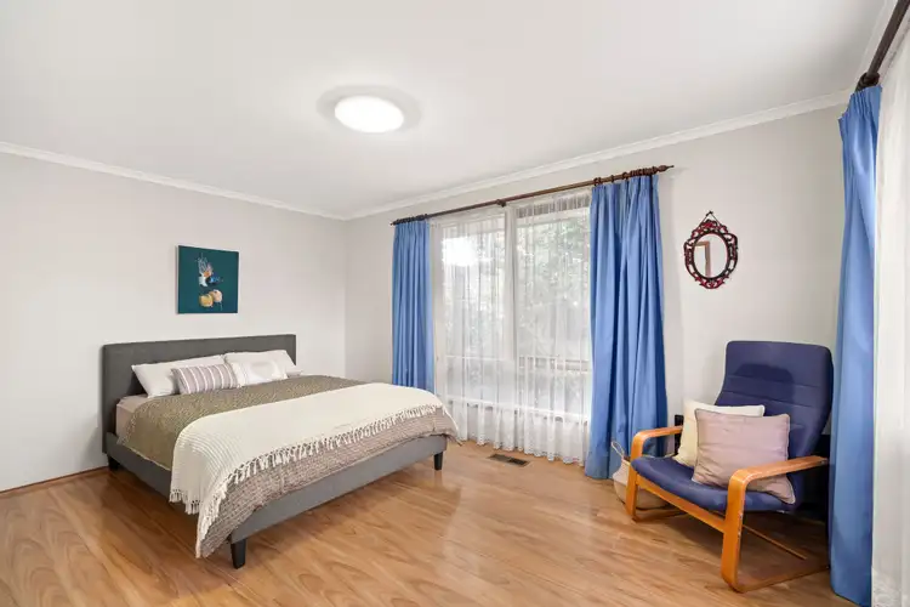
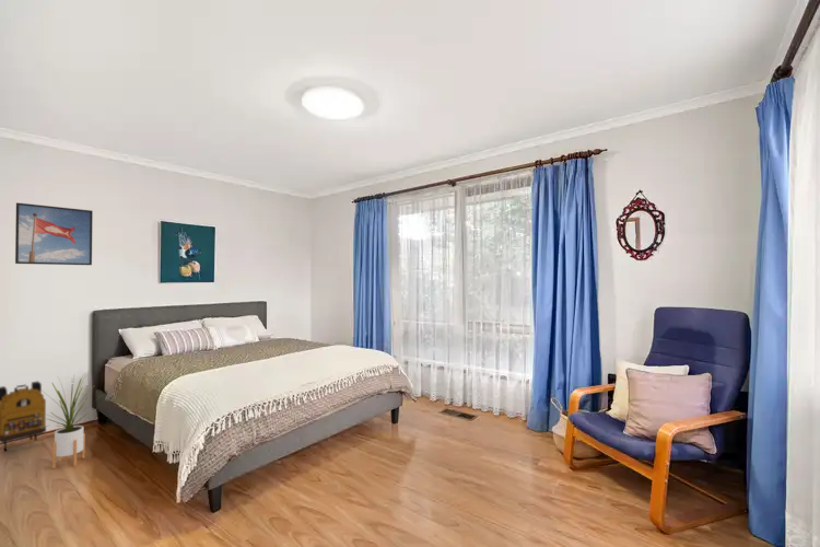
+ backpack (20, 415)
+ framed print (56, 235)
+ house plant (68, 419)
